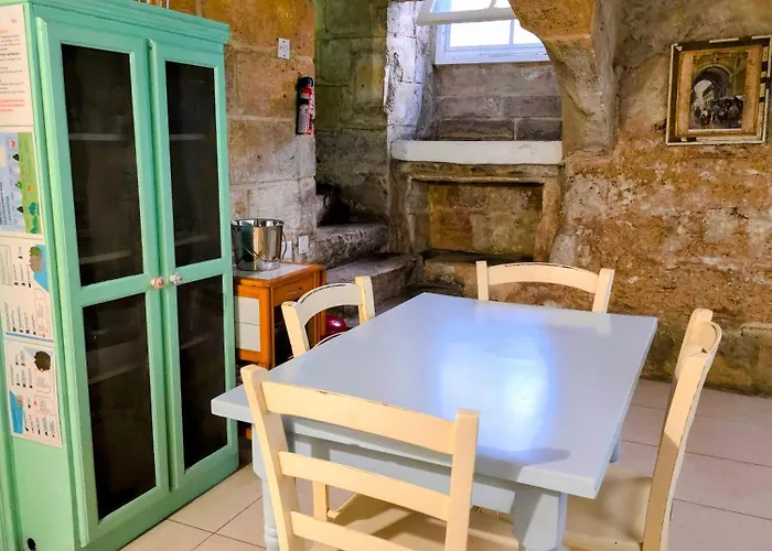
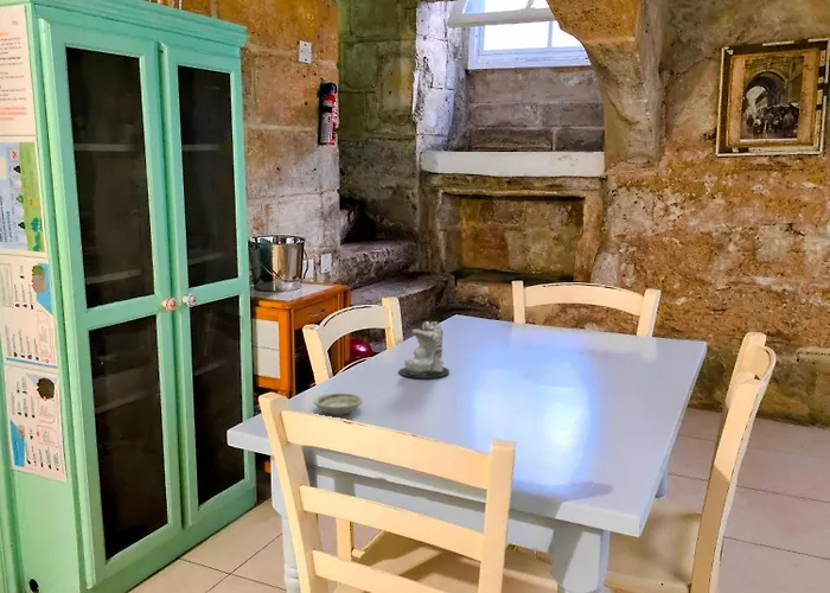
+ saucer (338, 404)
+ candle (423, 346)
